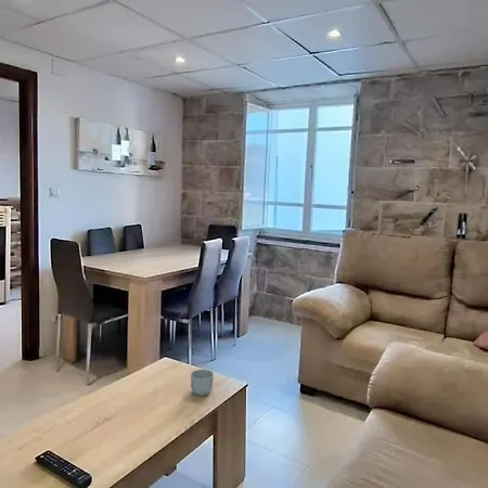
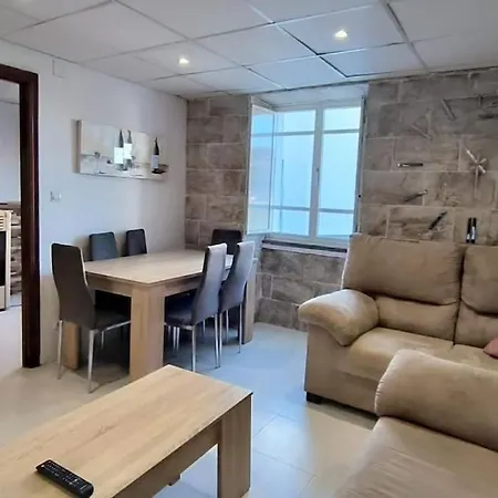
- mug (203, 381)
